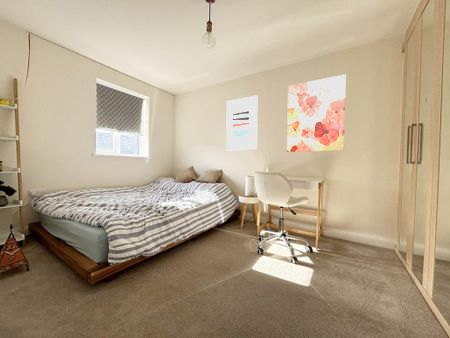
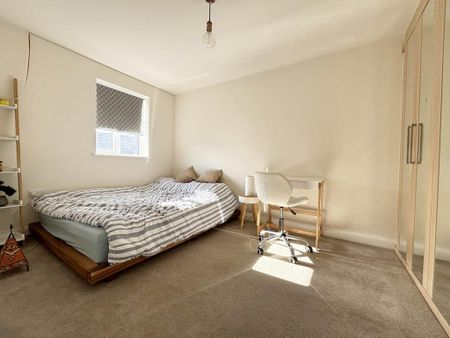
- wall art (314, 116)
- wall art (241, 124)
